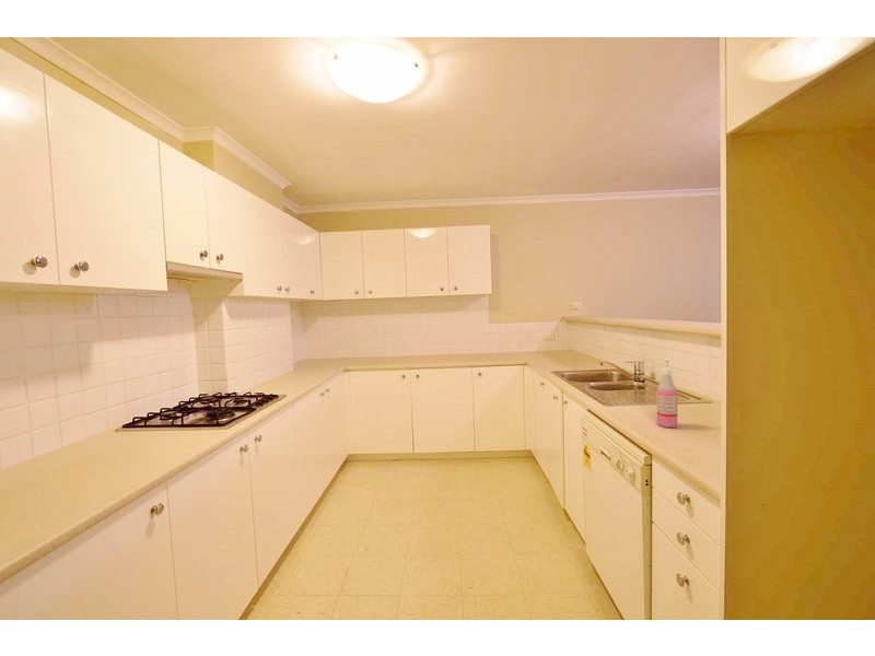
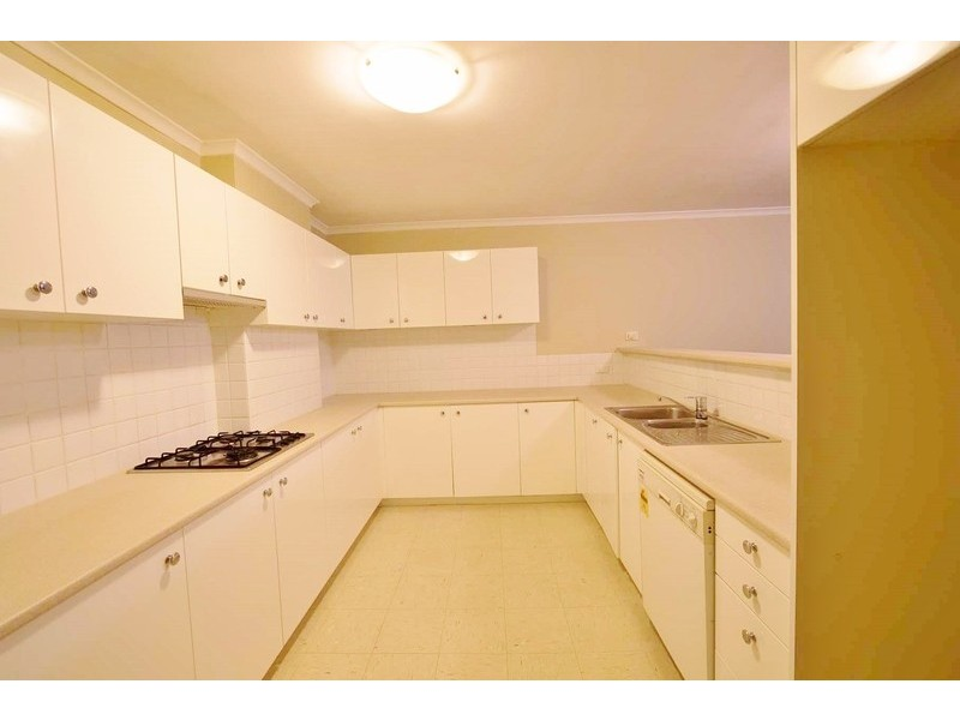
- soap dispenser (667, 393)
